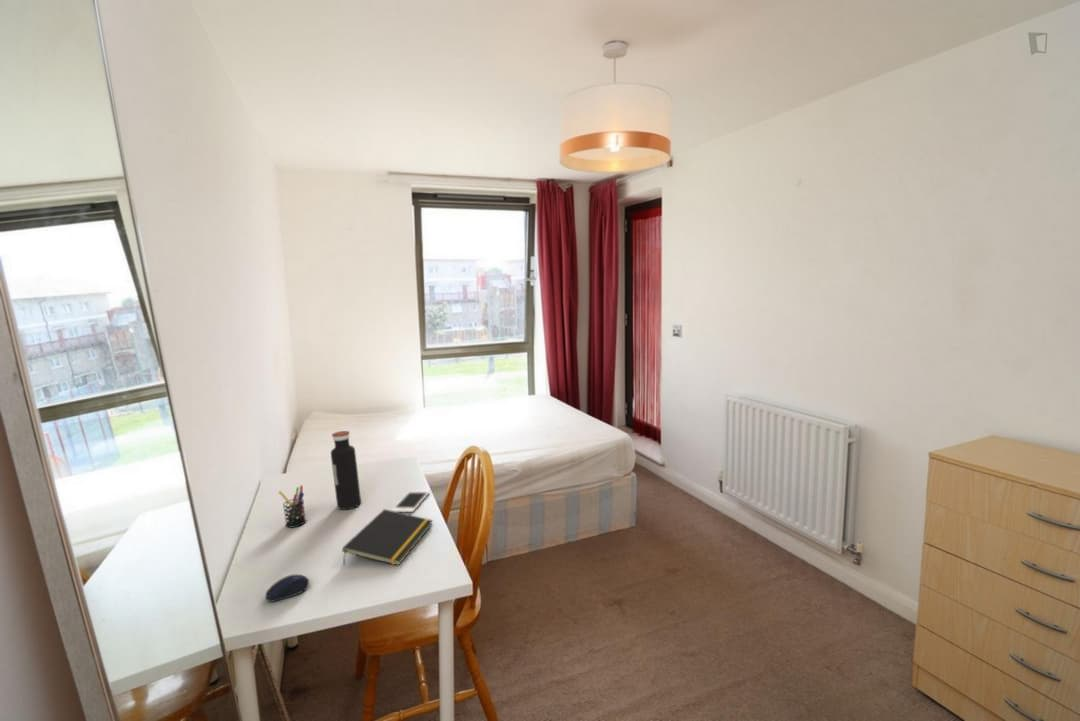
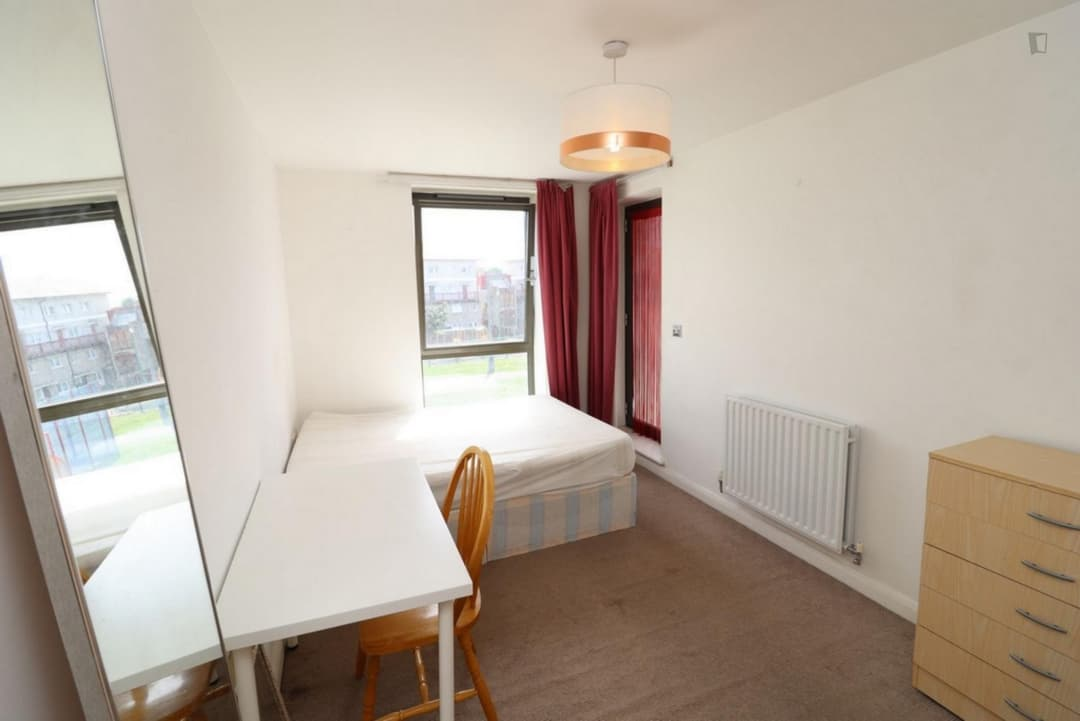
- notepad (390, 534)
- cell phone (411, 501)
- water bottle (345, 469)
- computer mouse (287, 584)
- pen holder (295, 503)
